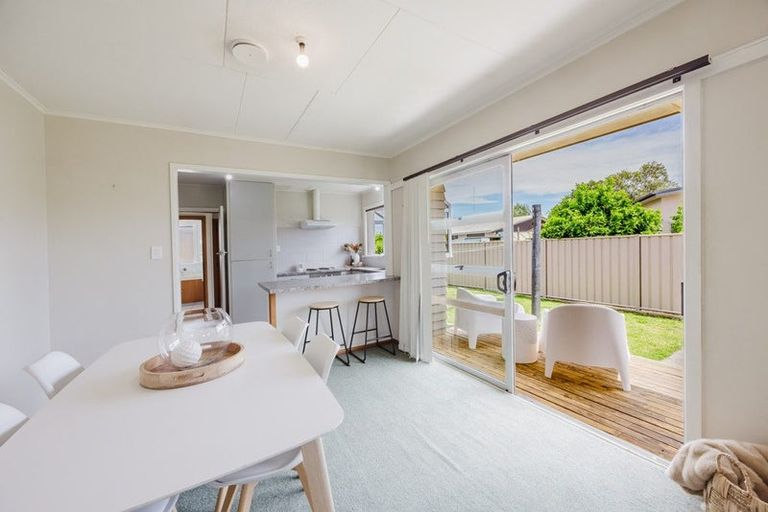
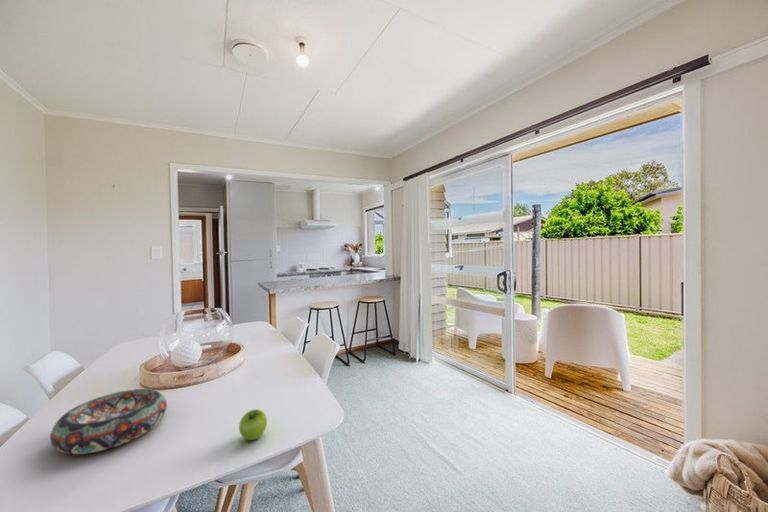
+ fruit (253, 424)
+ decorative bowl (114, 418)
